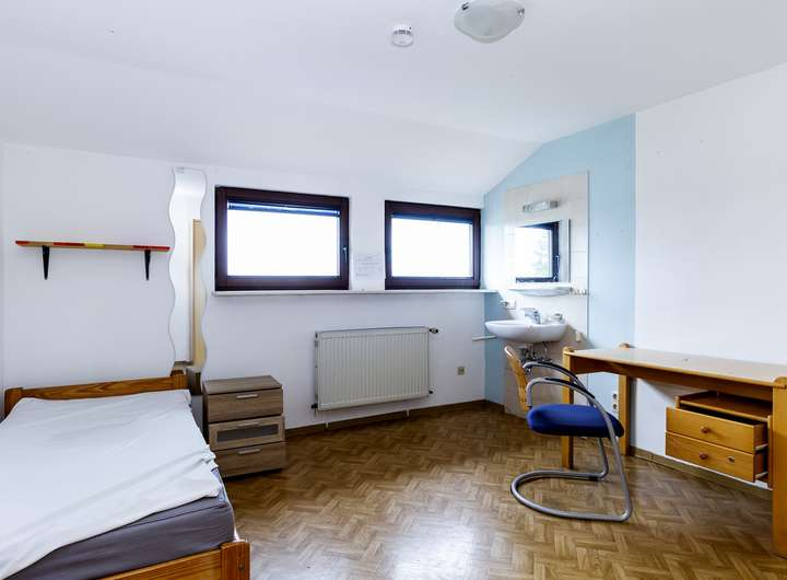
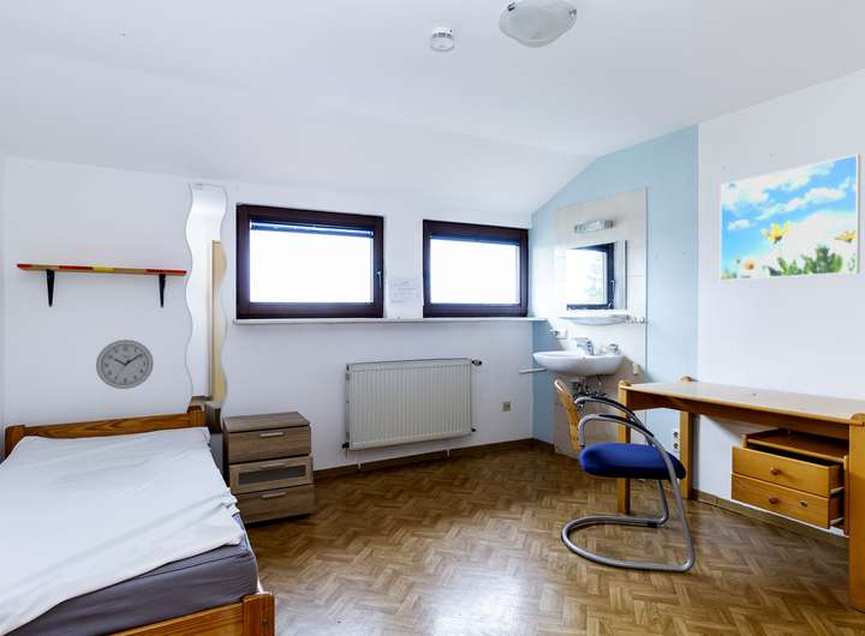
+ wall clock (125, 364)
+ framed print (782, 223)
